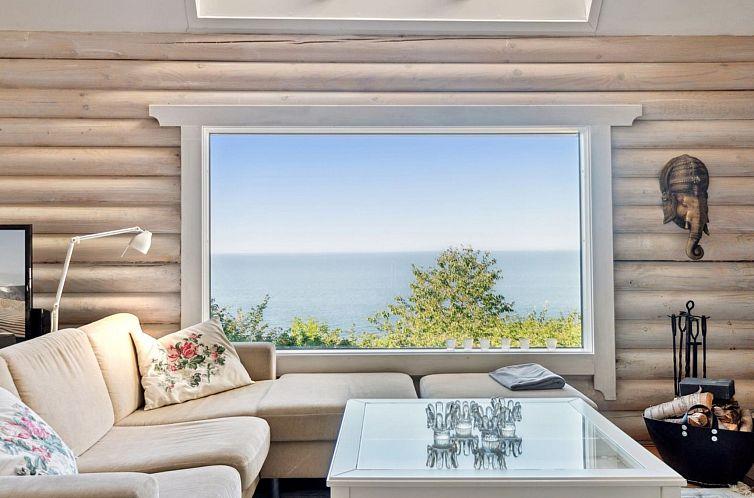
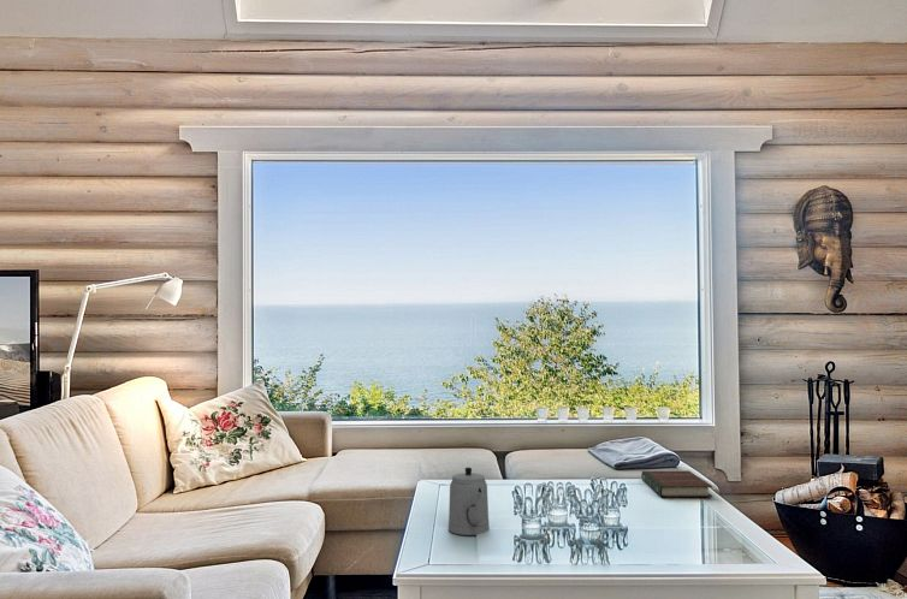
+ teapot (469, 499)
+ book (675, 482)
